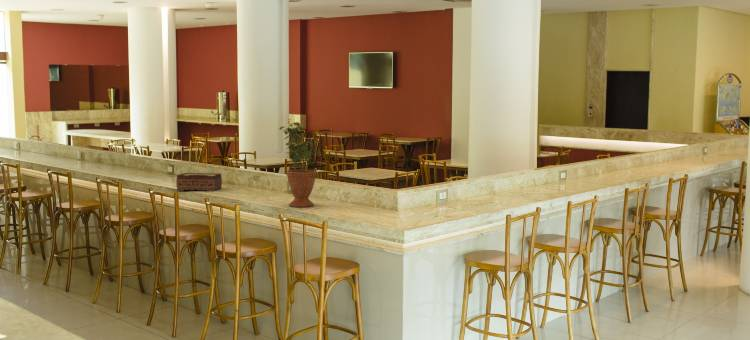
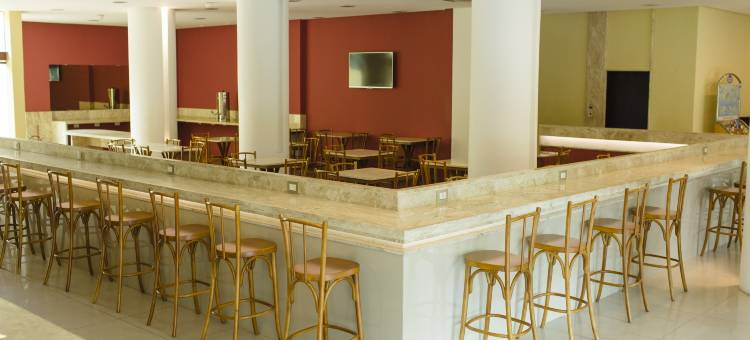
- potted plant (299, 162)
- tissue box (199, 182)
